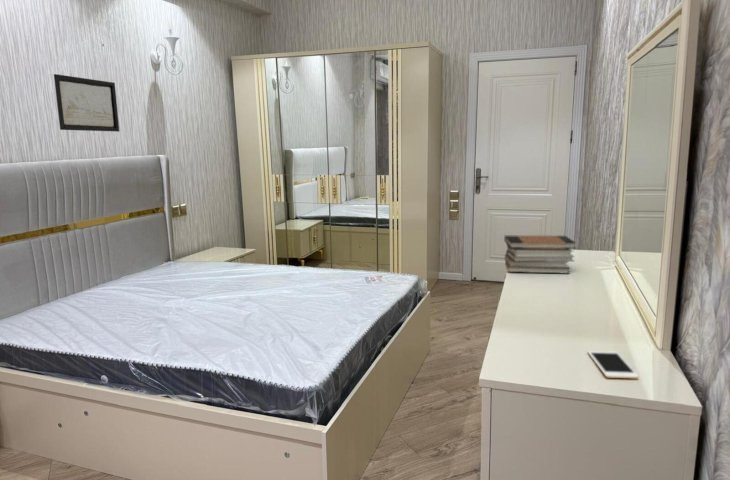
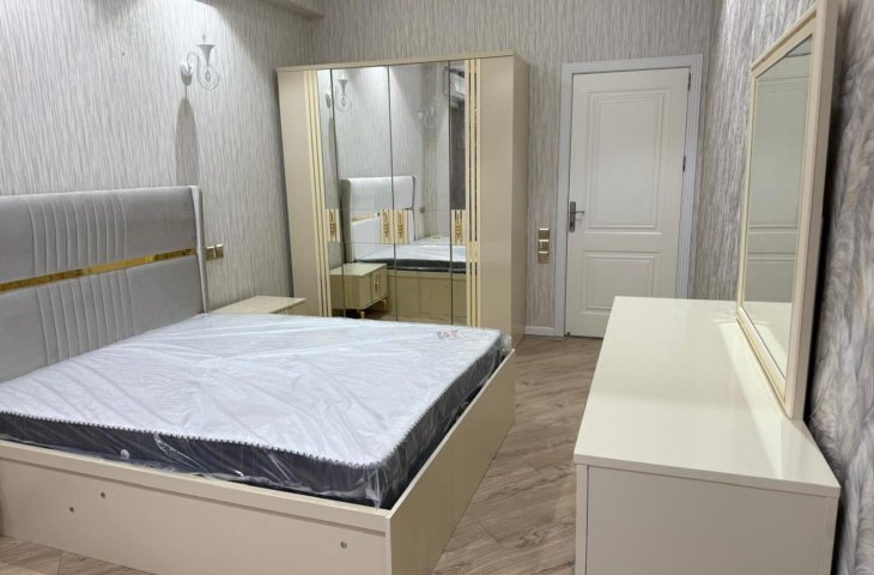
- book stack (538, 253)
- cell phone (611, 363)
- wall art (88, 104)
